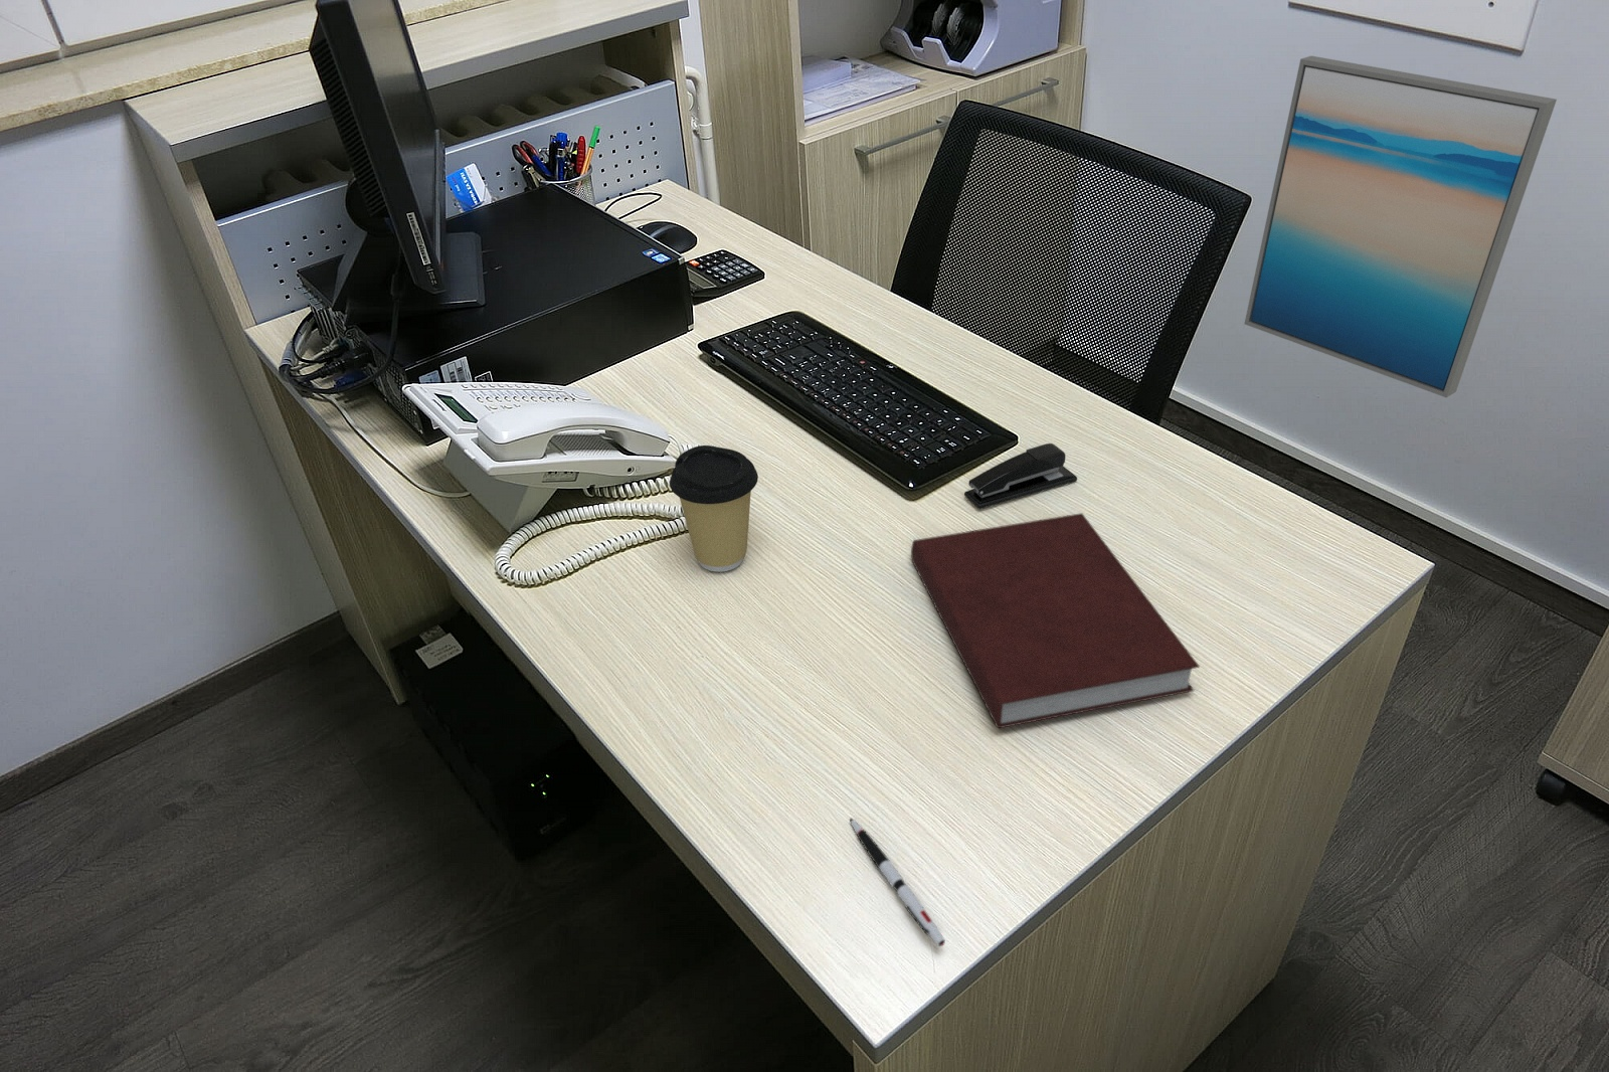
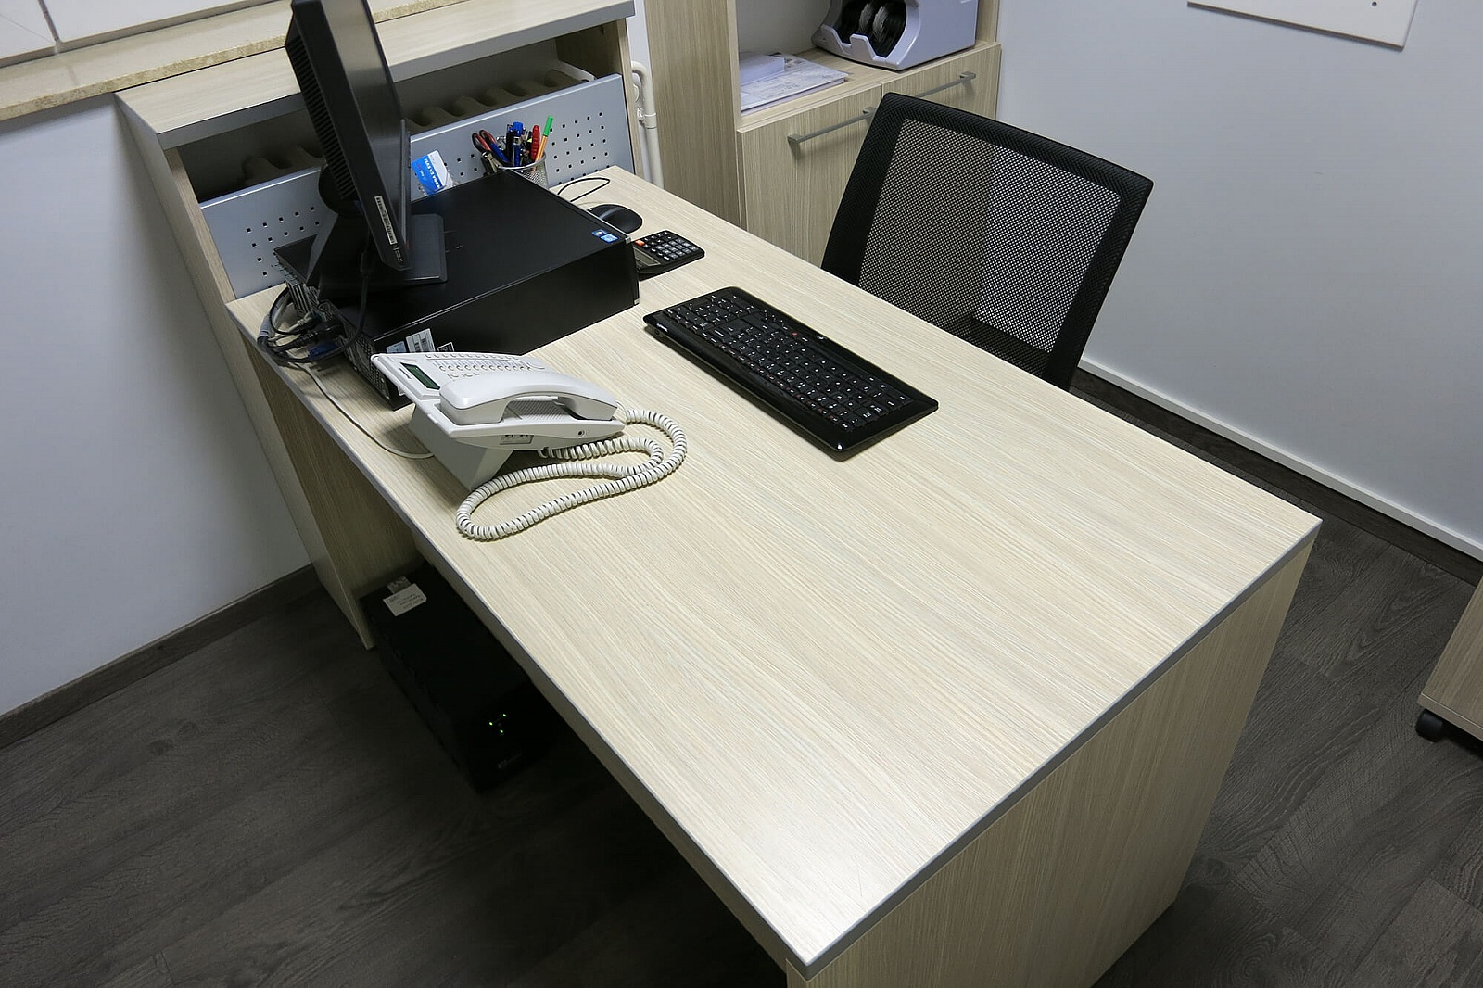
- notebook (1043, 610)
- coffee cup (717, 511)
- pen (892, 877)
- wall art (1378, 226)
- stapler (1020, 471)
